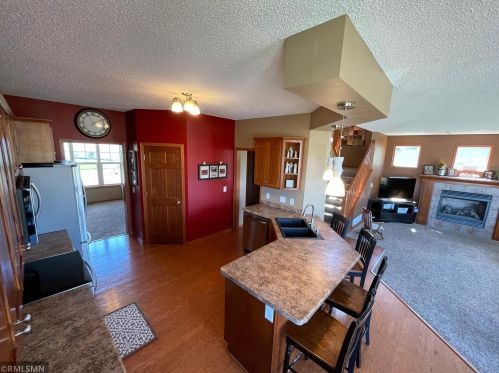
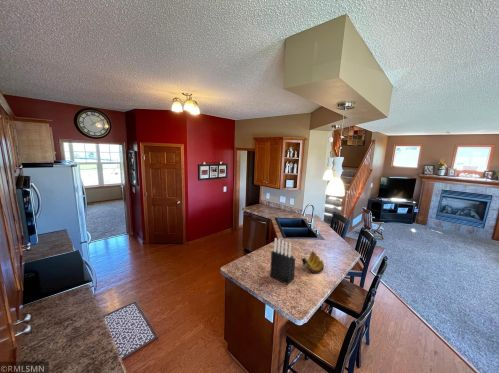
+ knife block (283, 258)
+ banana bunch (314, 261)
